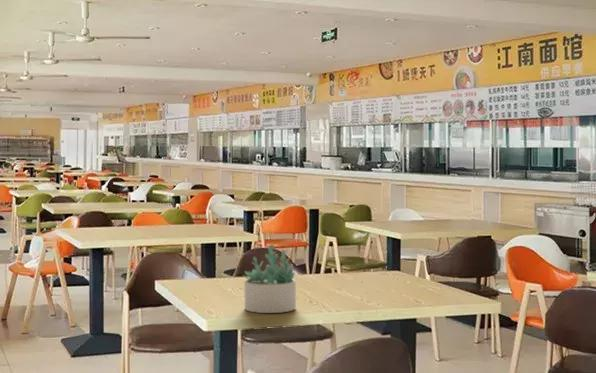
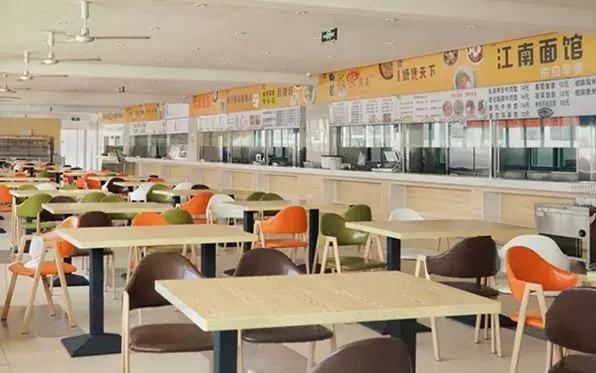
- succulent plant (269, 276)
